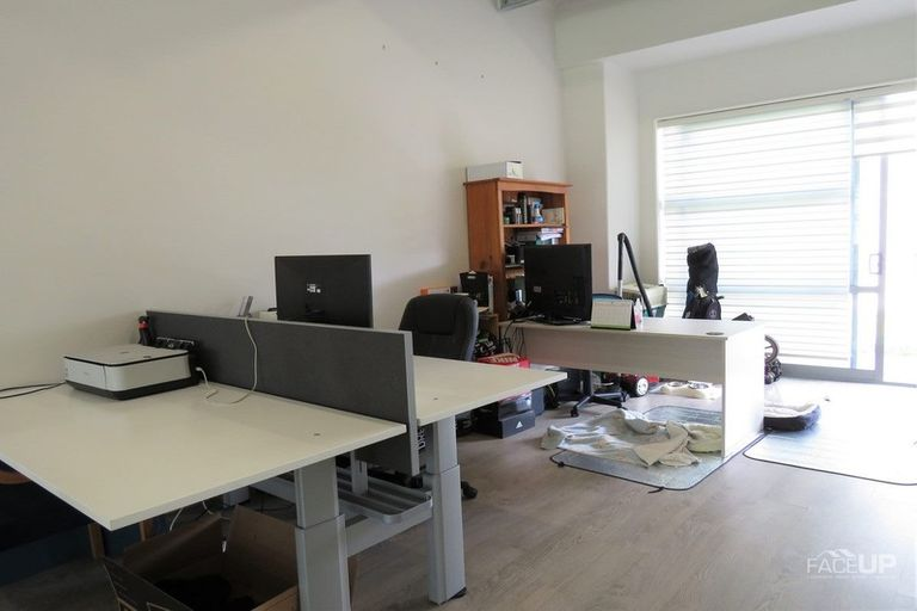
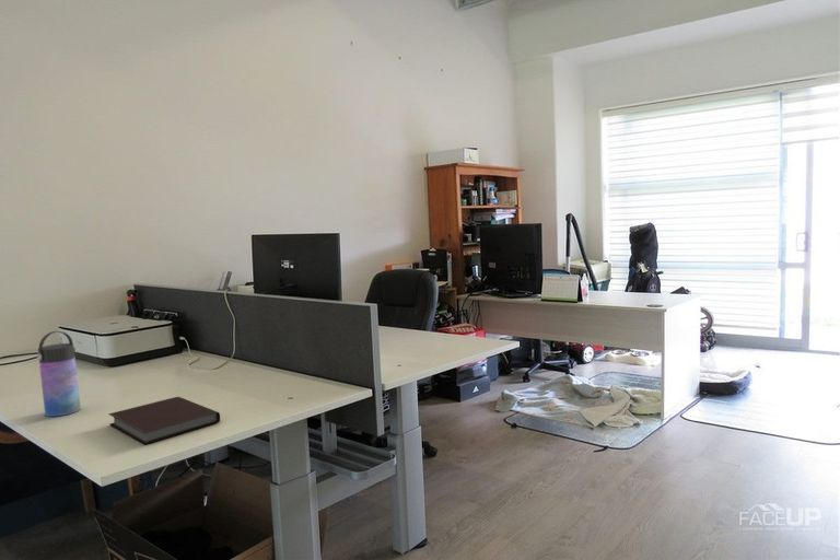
+ notebook (164, 418)
+ water bottle (58, 371)
